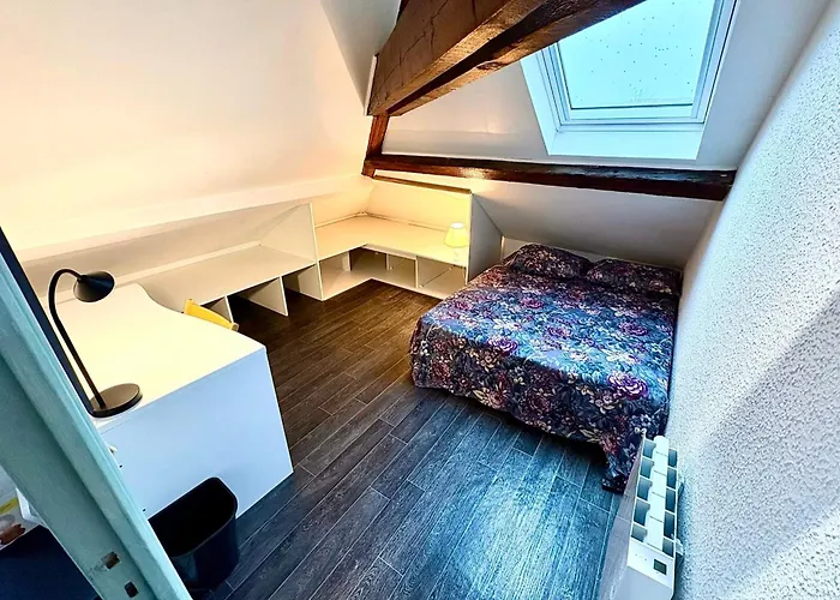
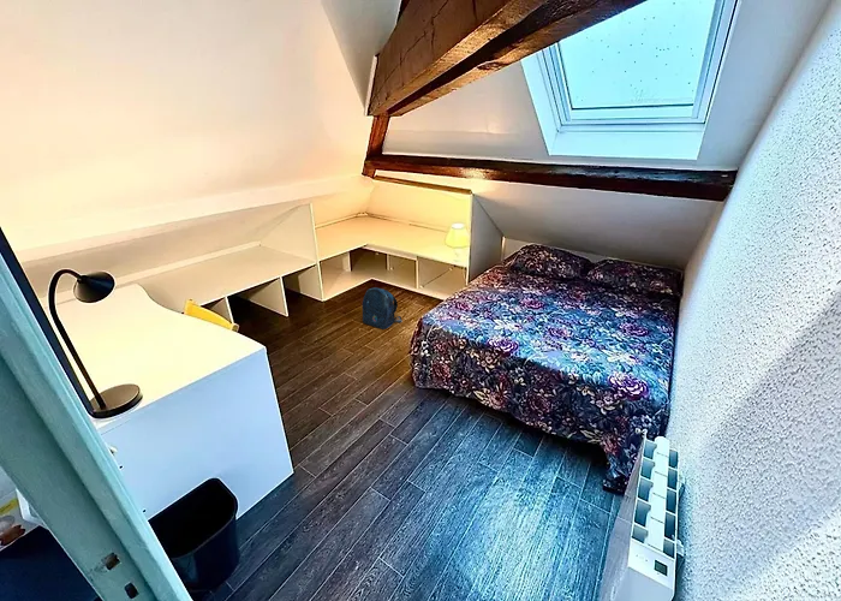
+ backpack (380, 303)
